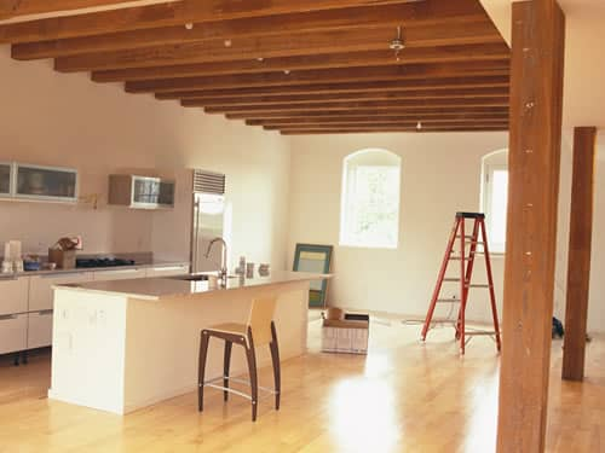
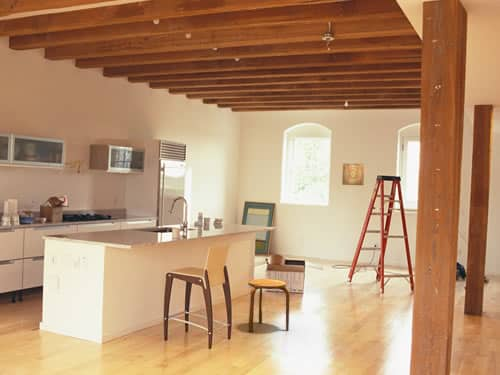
+ wall art (353, 174)
+ stool (261, 305)
